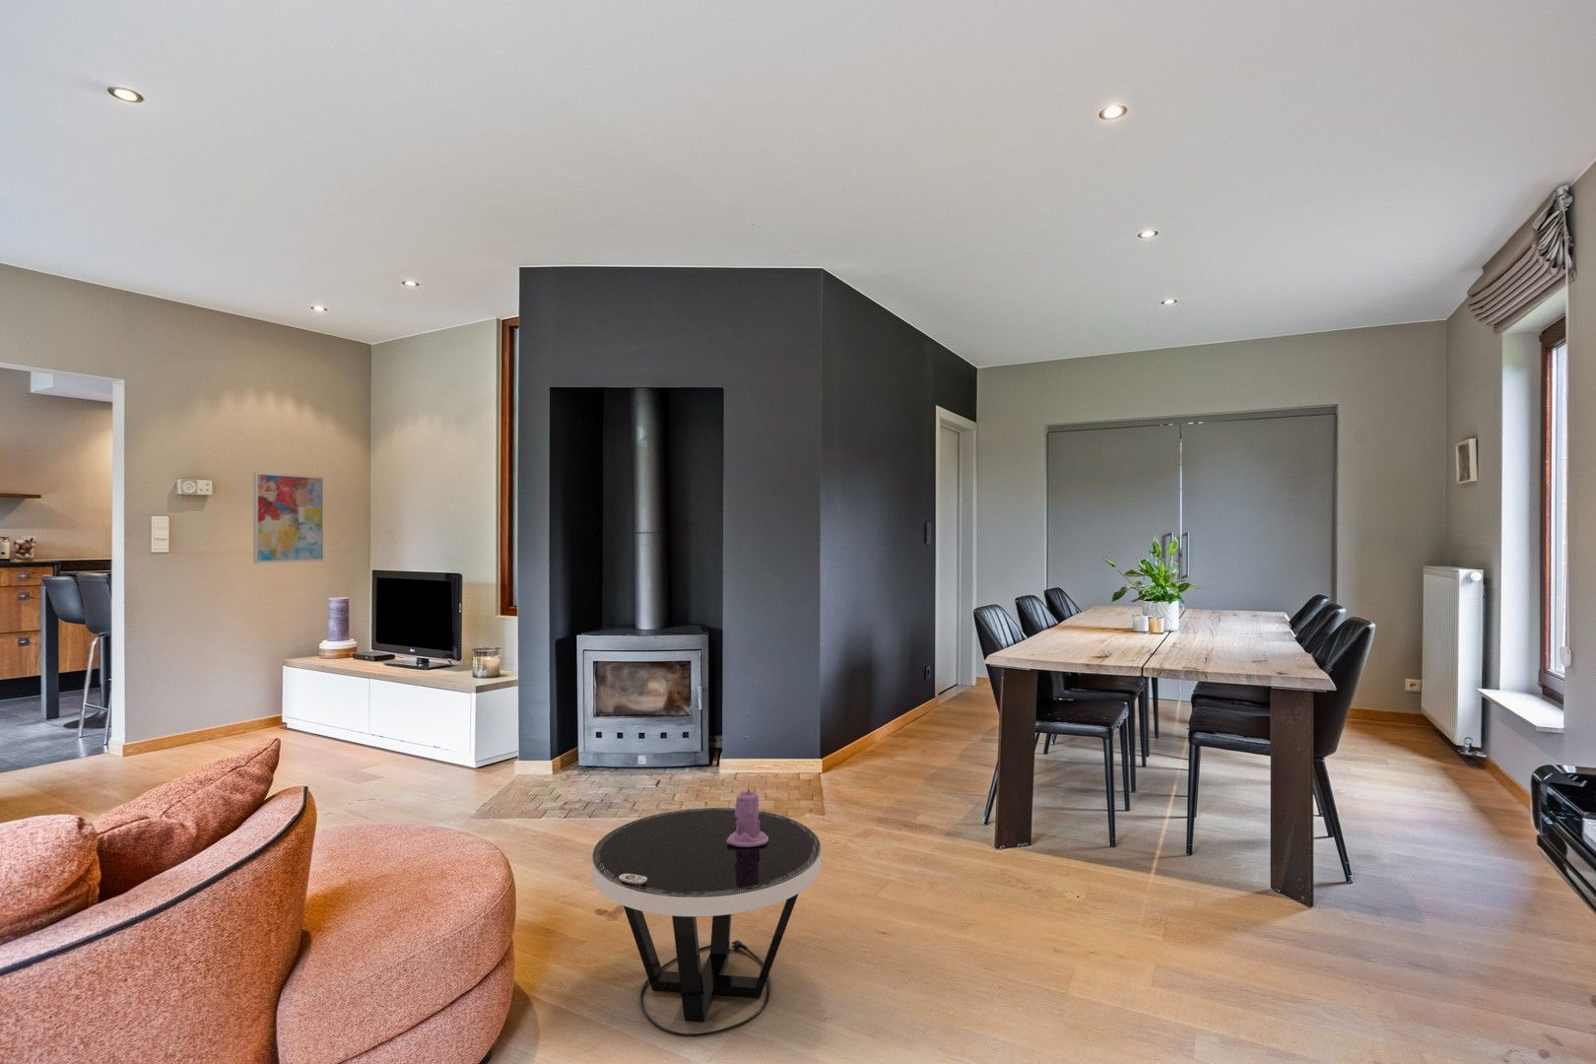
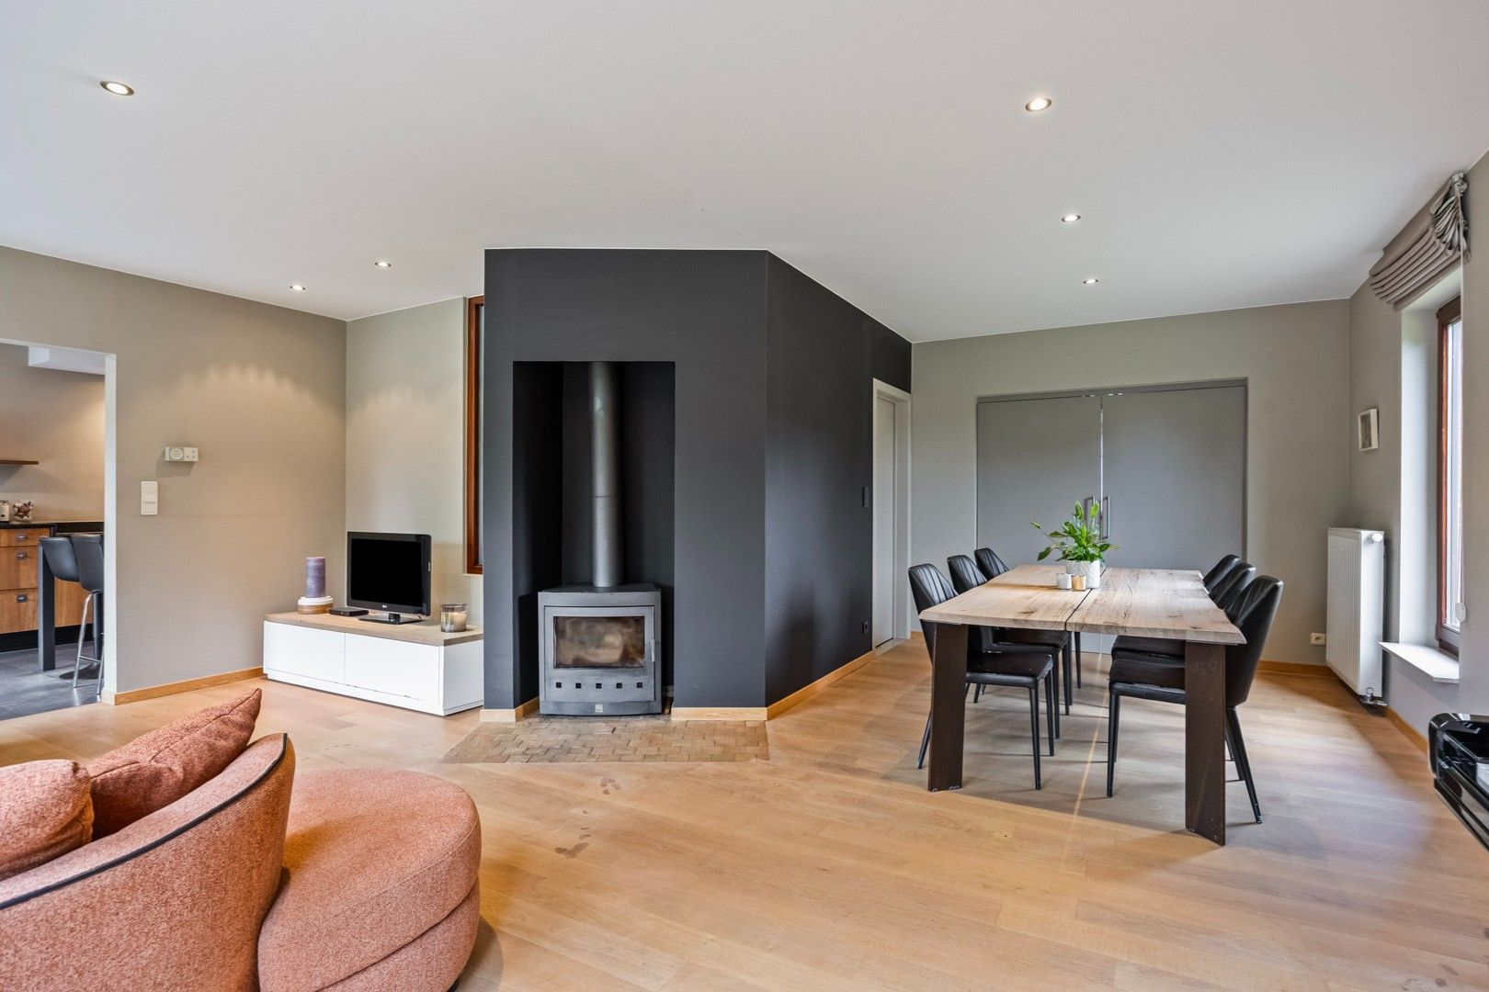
- side table (708, 916)
- wall art (290, 518)
- candle (748, 812)
